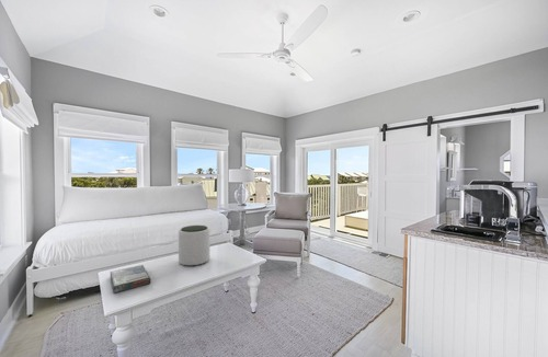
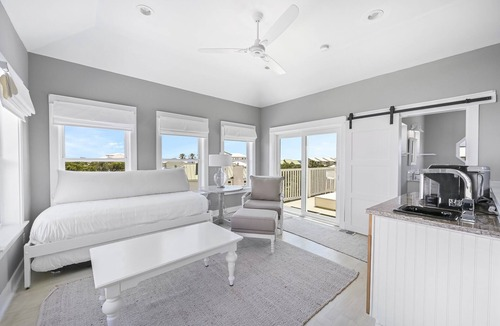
- plant pot (194, 244)
- board game (129, 277)
